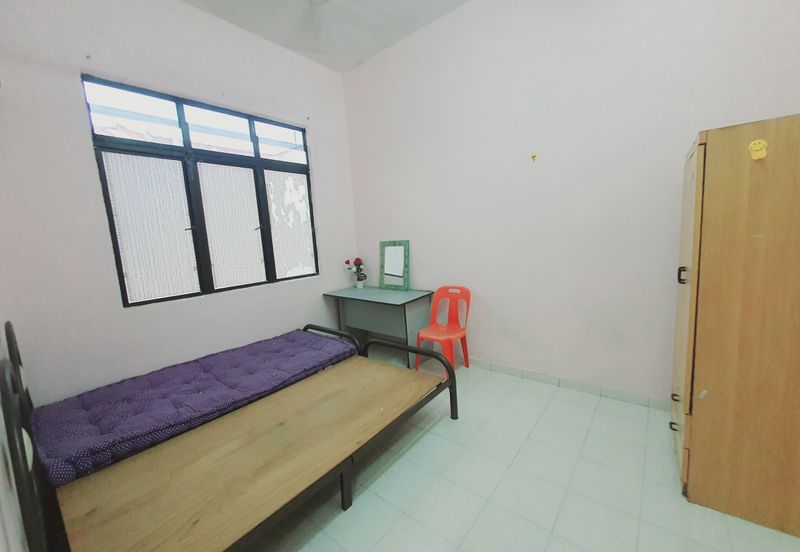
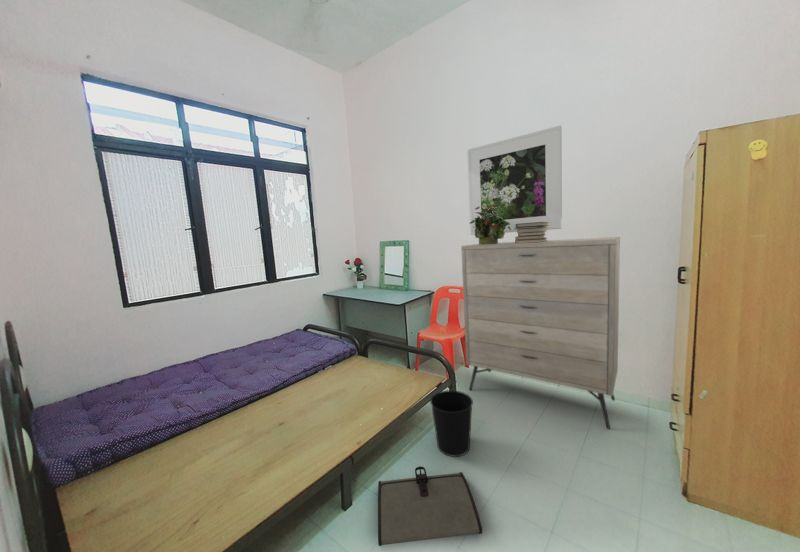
+ dresser (536, 320)
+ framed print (511, 186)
+ wastebasket (452, 423)
+ potted plant (491, 224)
+ tool roll (424, 497)
+ book stack (532, 232)
